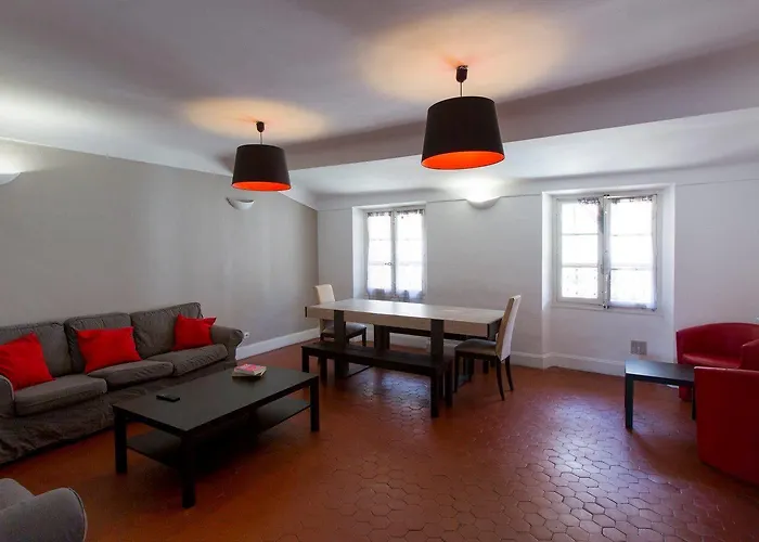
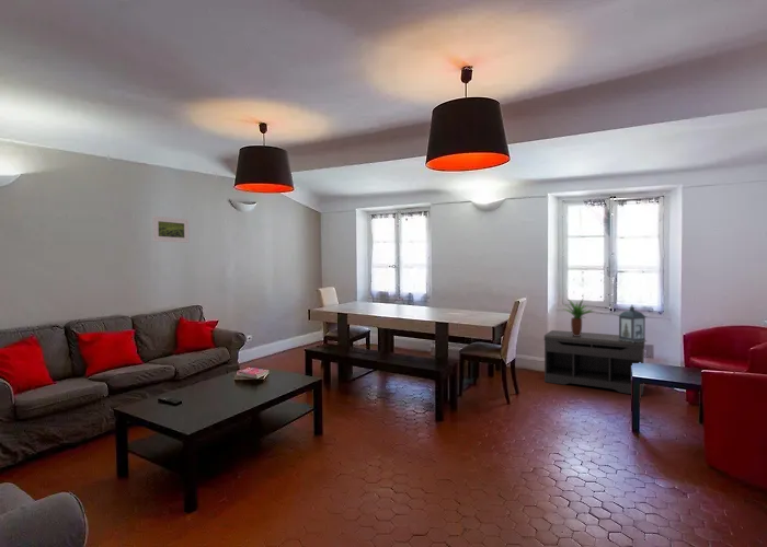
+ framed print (171, 230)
+ lantern (631, 322)
+ bench (593, 359)
+ potted plant (579, 316)
